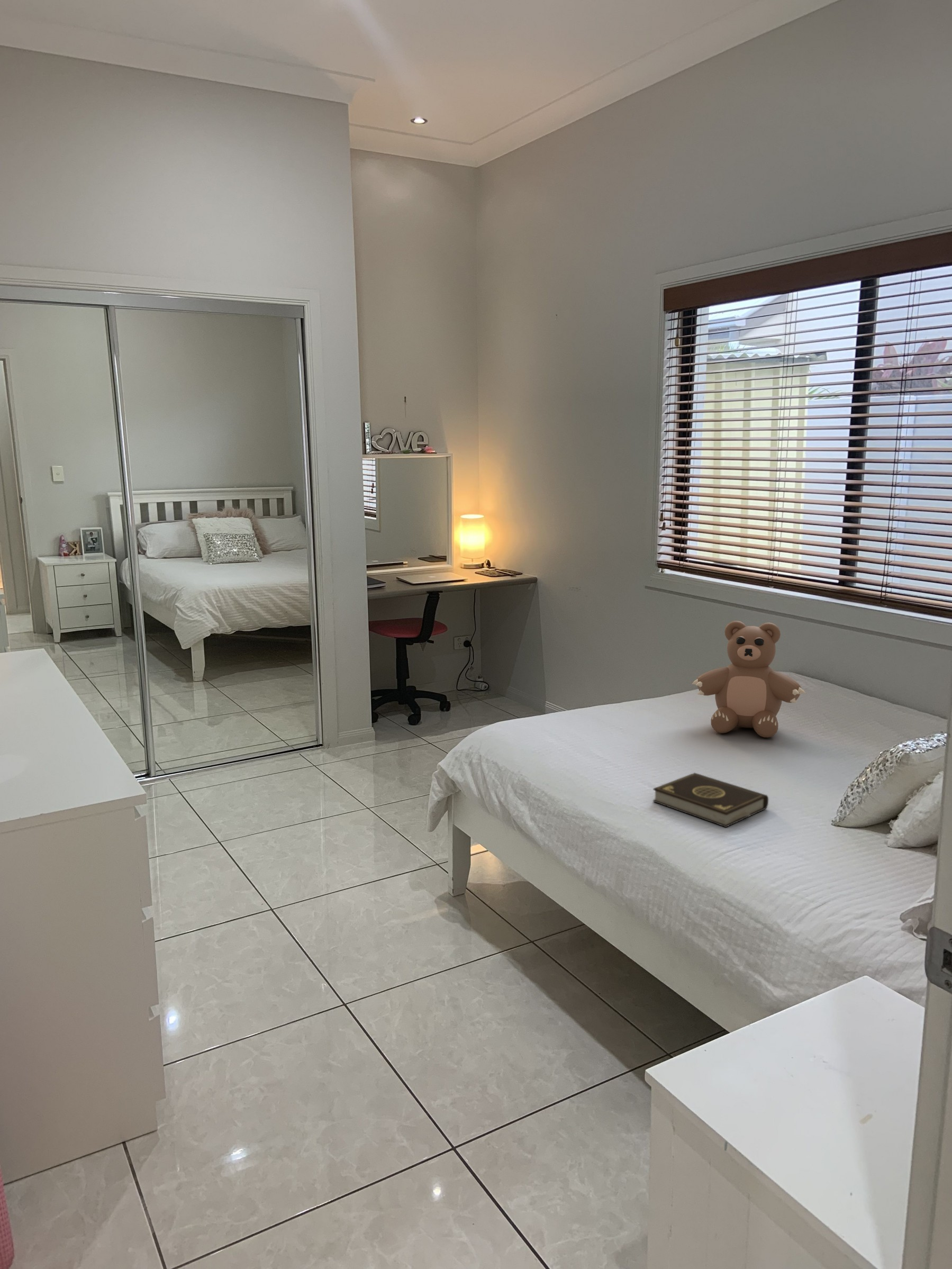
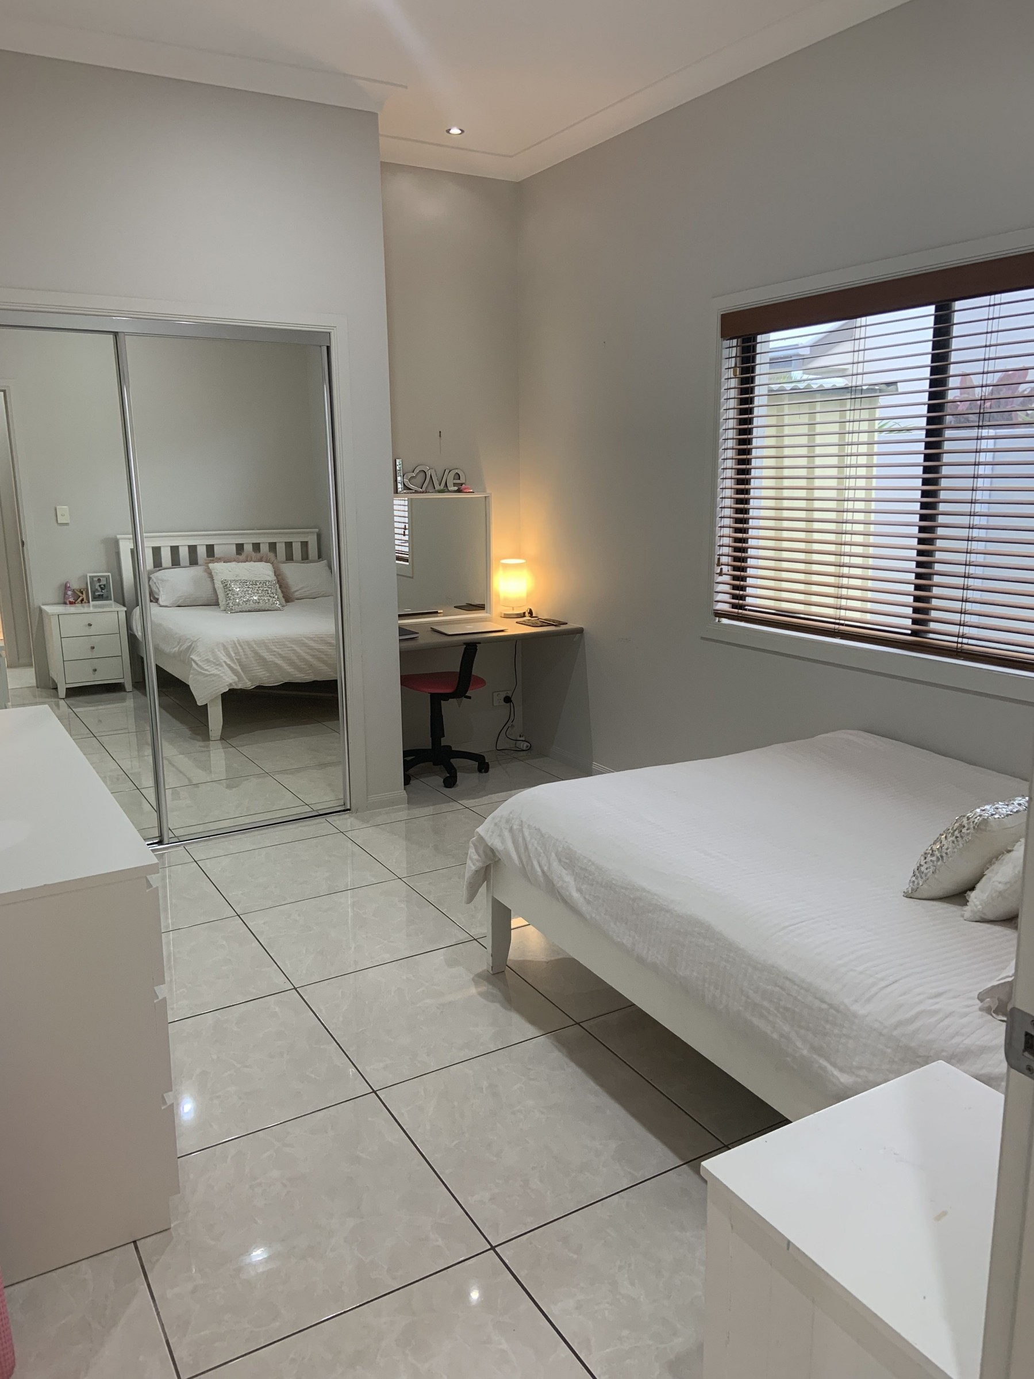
- book (710, 798)
- teddy bear (749, 676)
